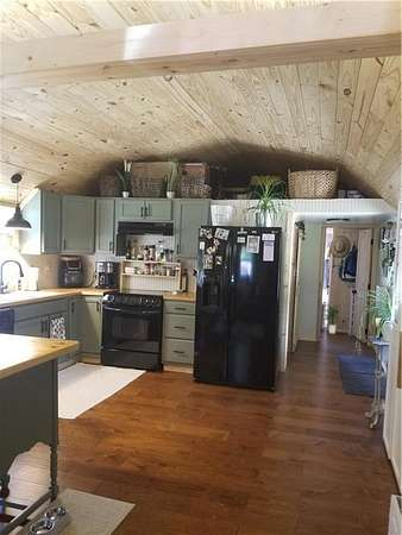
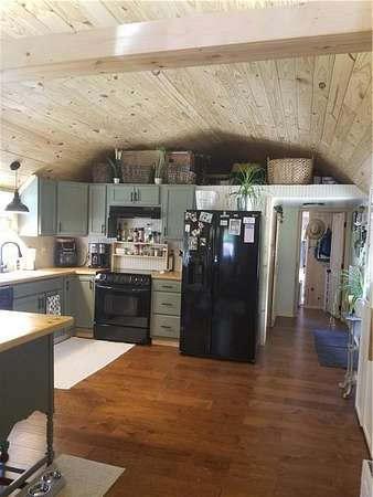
- indoor plant (332, 317)
